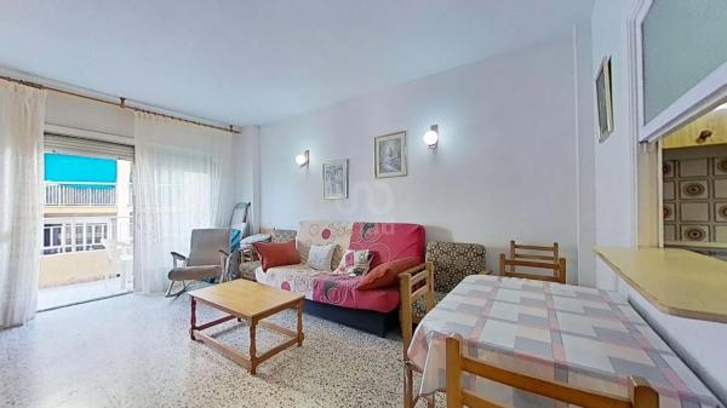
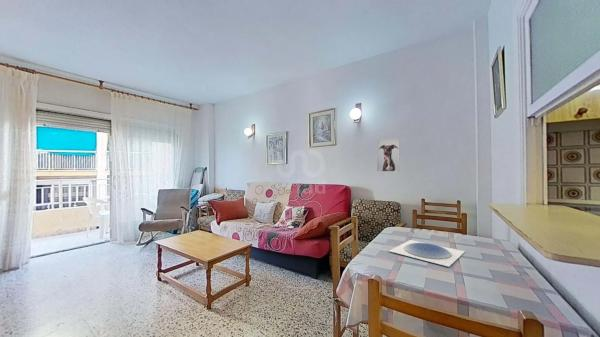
+ plate (426, 248)
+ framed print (388, 155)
